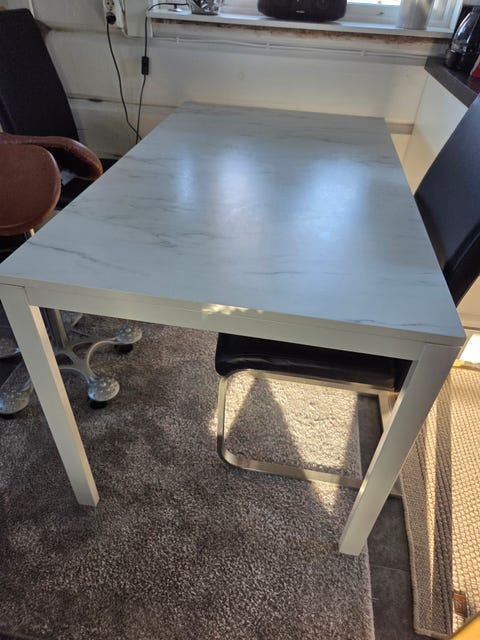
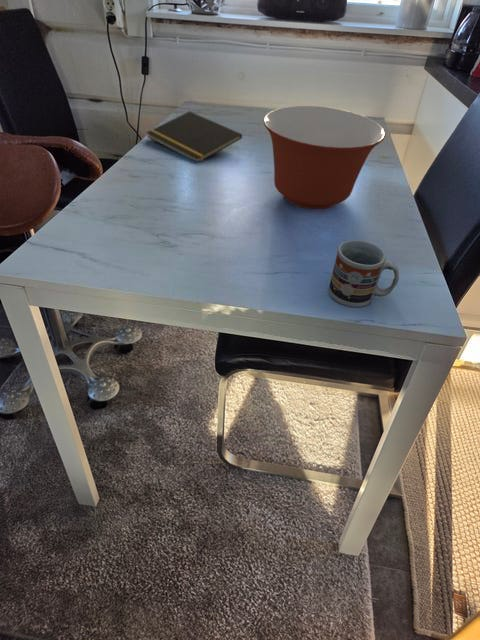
+ notepad (193, 135)
+ cup (364, 275)
+ mixing bowl (317, 162)
